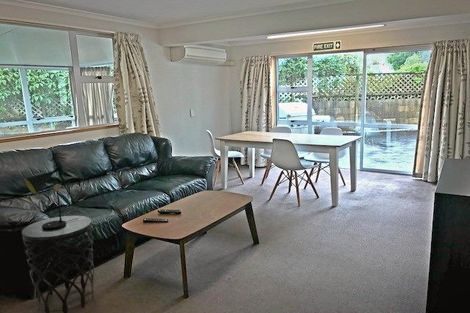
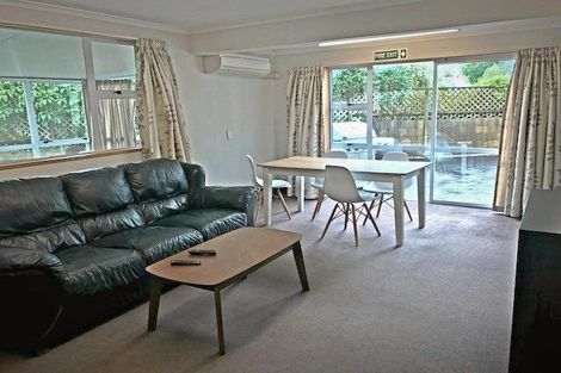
- side table (62, 264)
- table lamp (57, 196)
